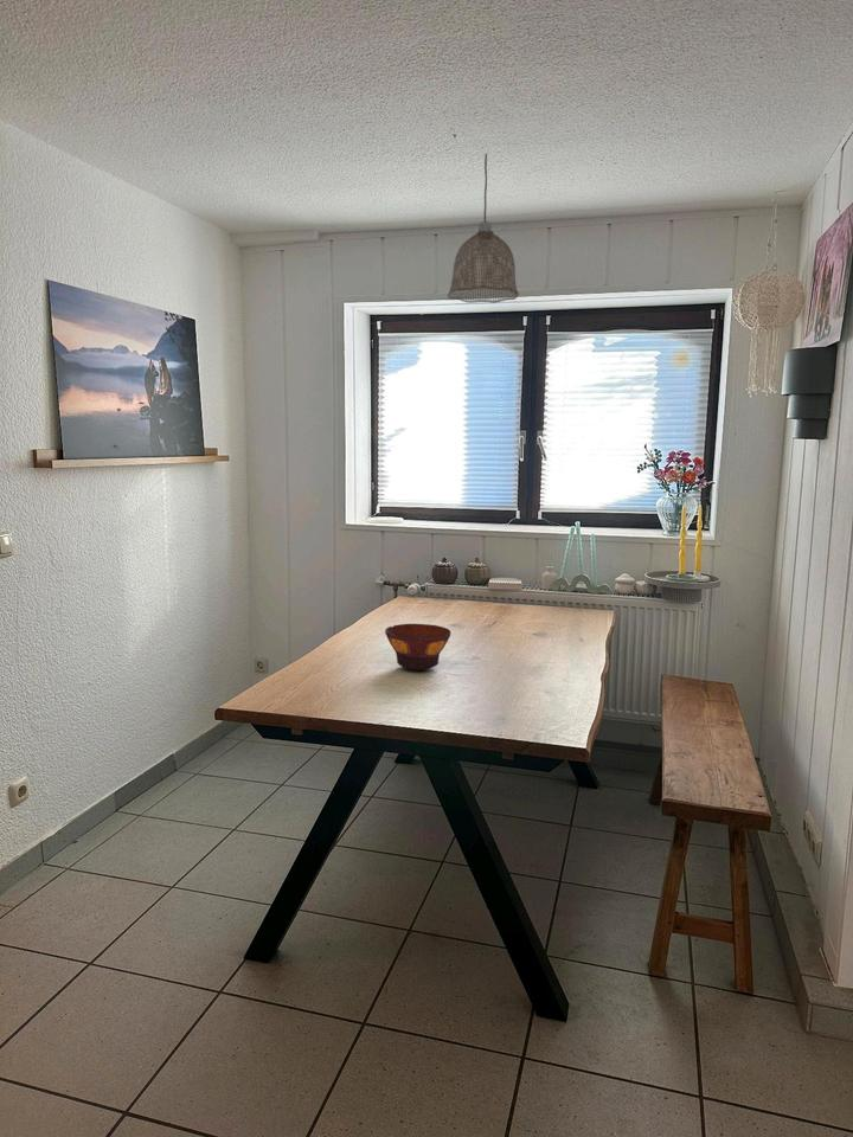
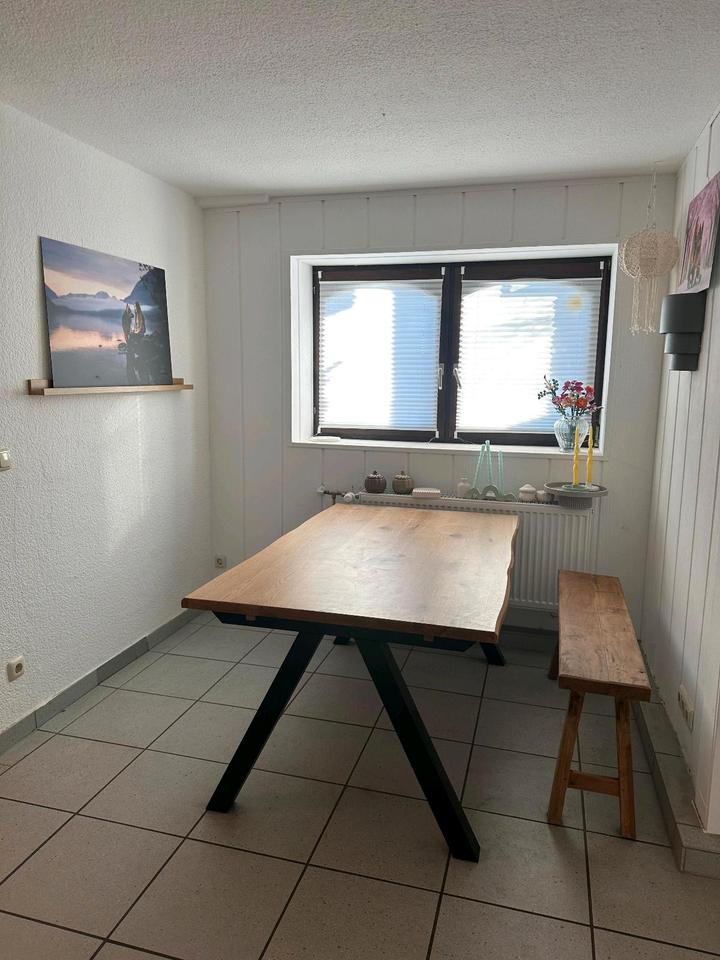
- pendant lamp (485, 226)
- bowl (417, 649)
